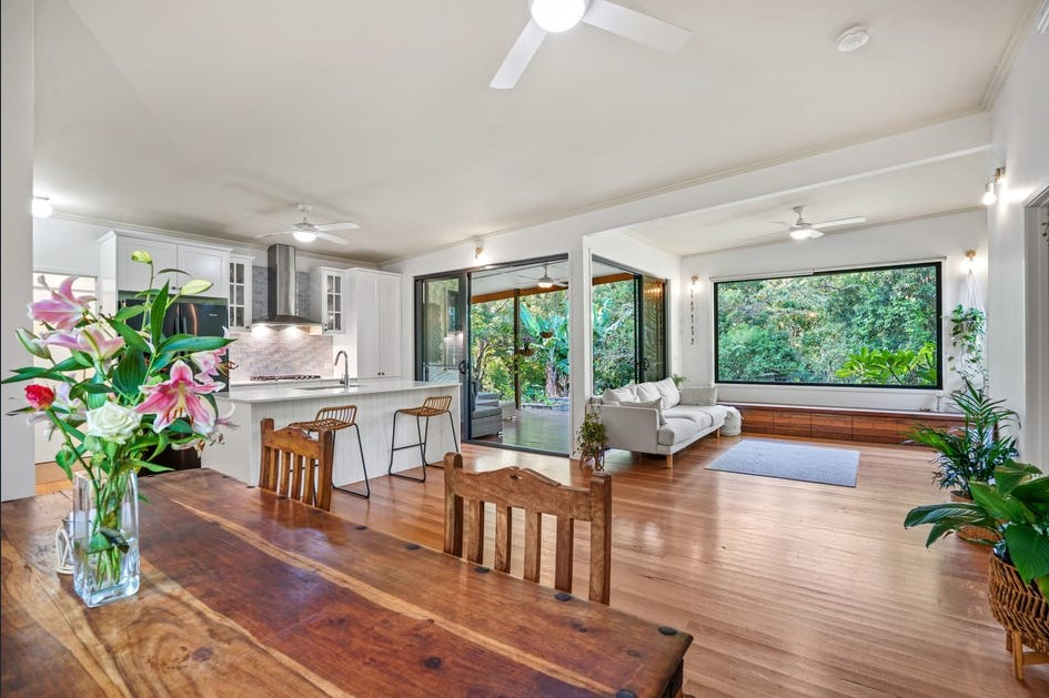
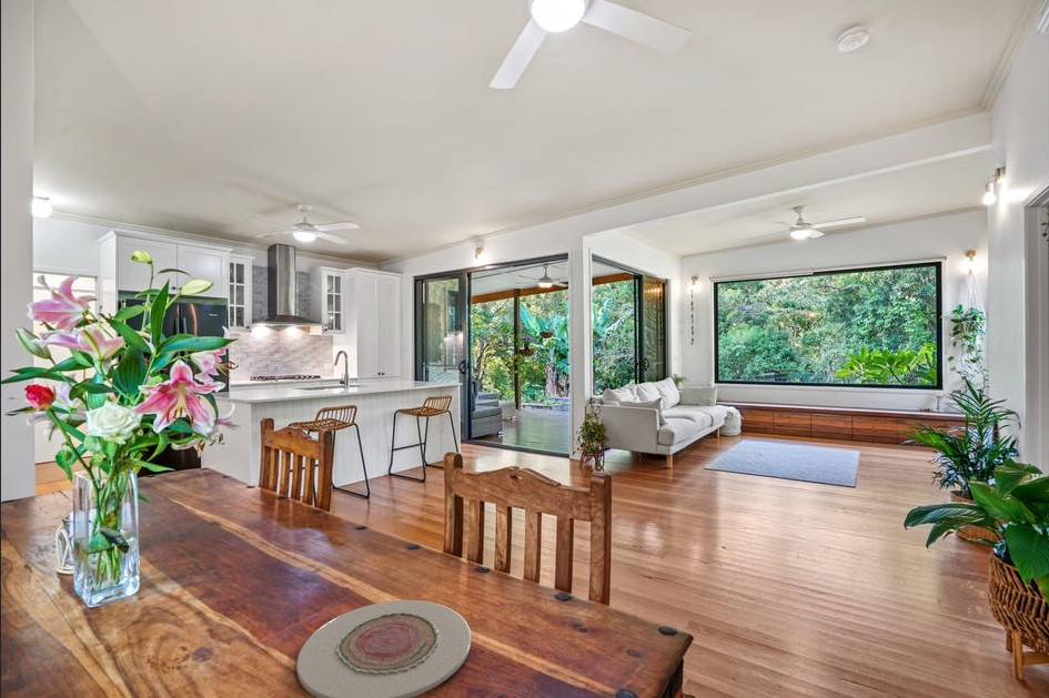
+ plate (387, 643)
